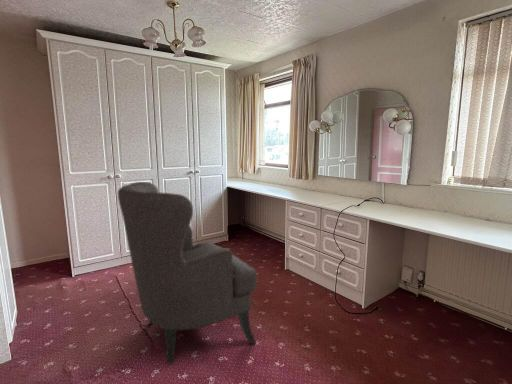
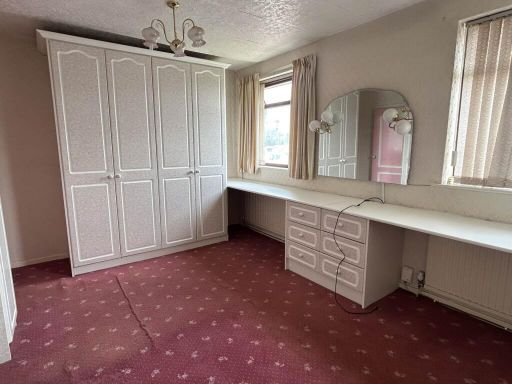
- chair (183, 260)
